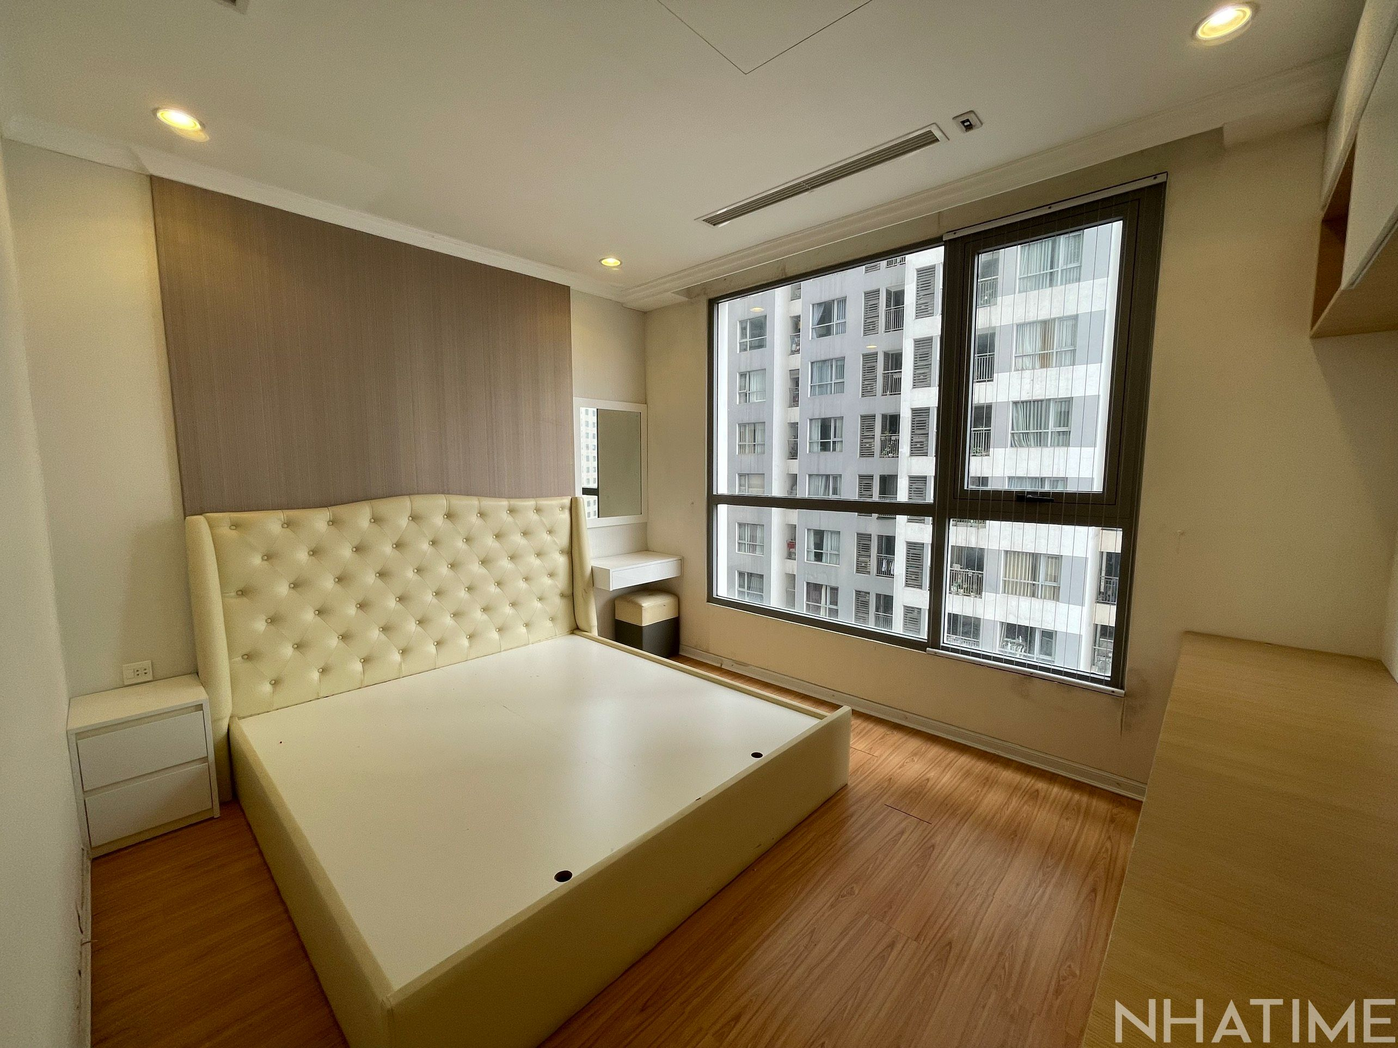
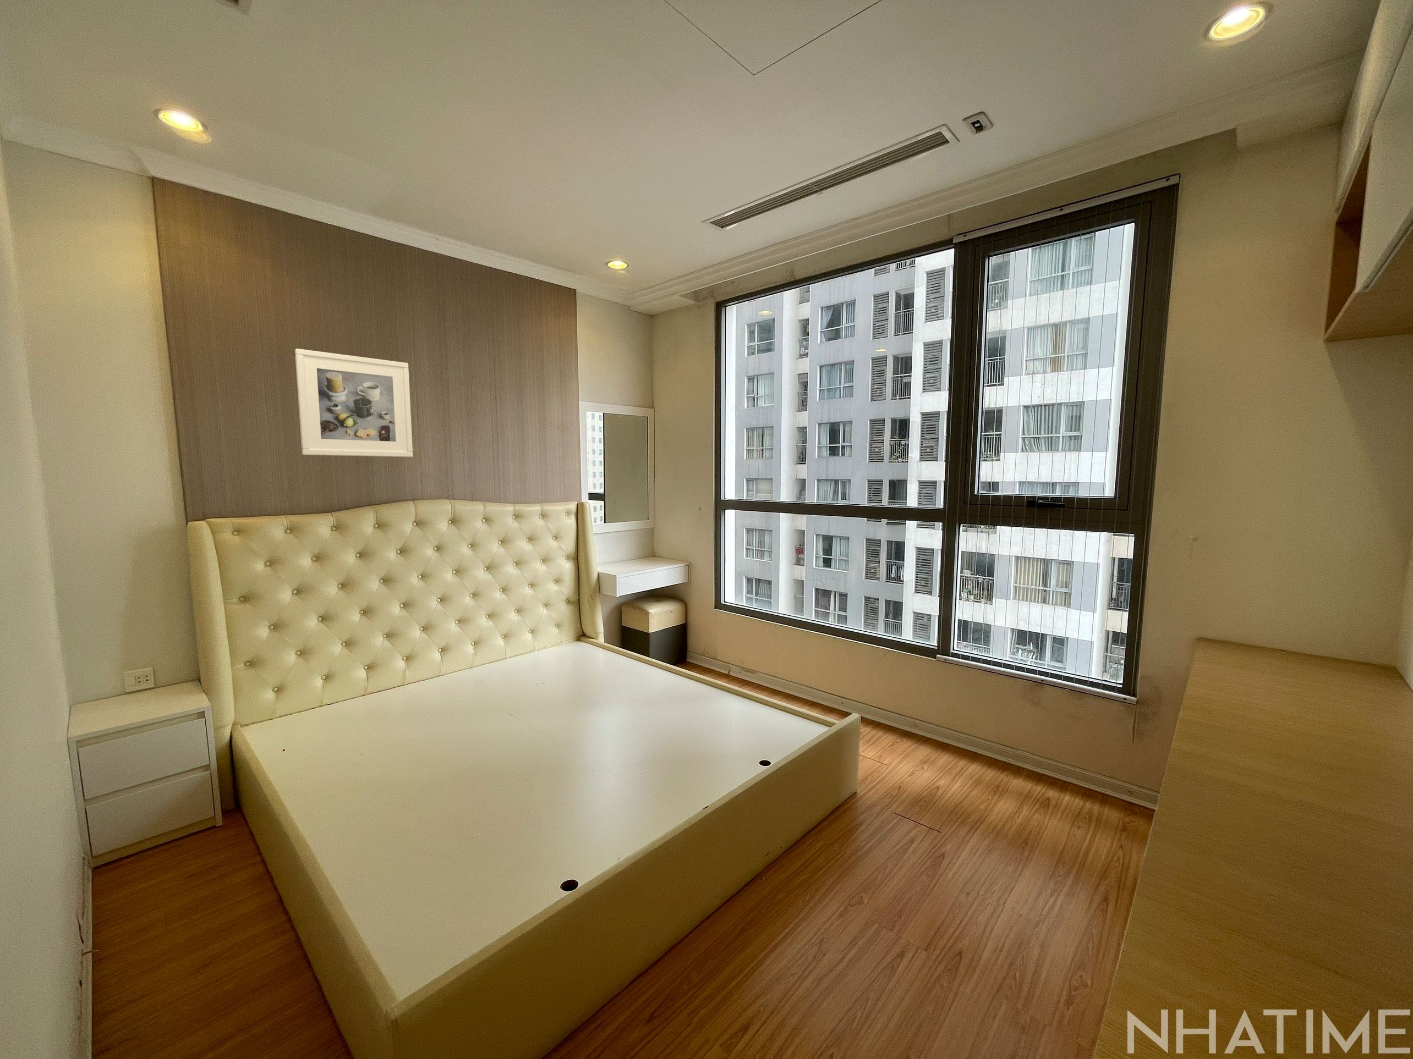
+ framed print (357, 406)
